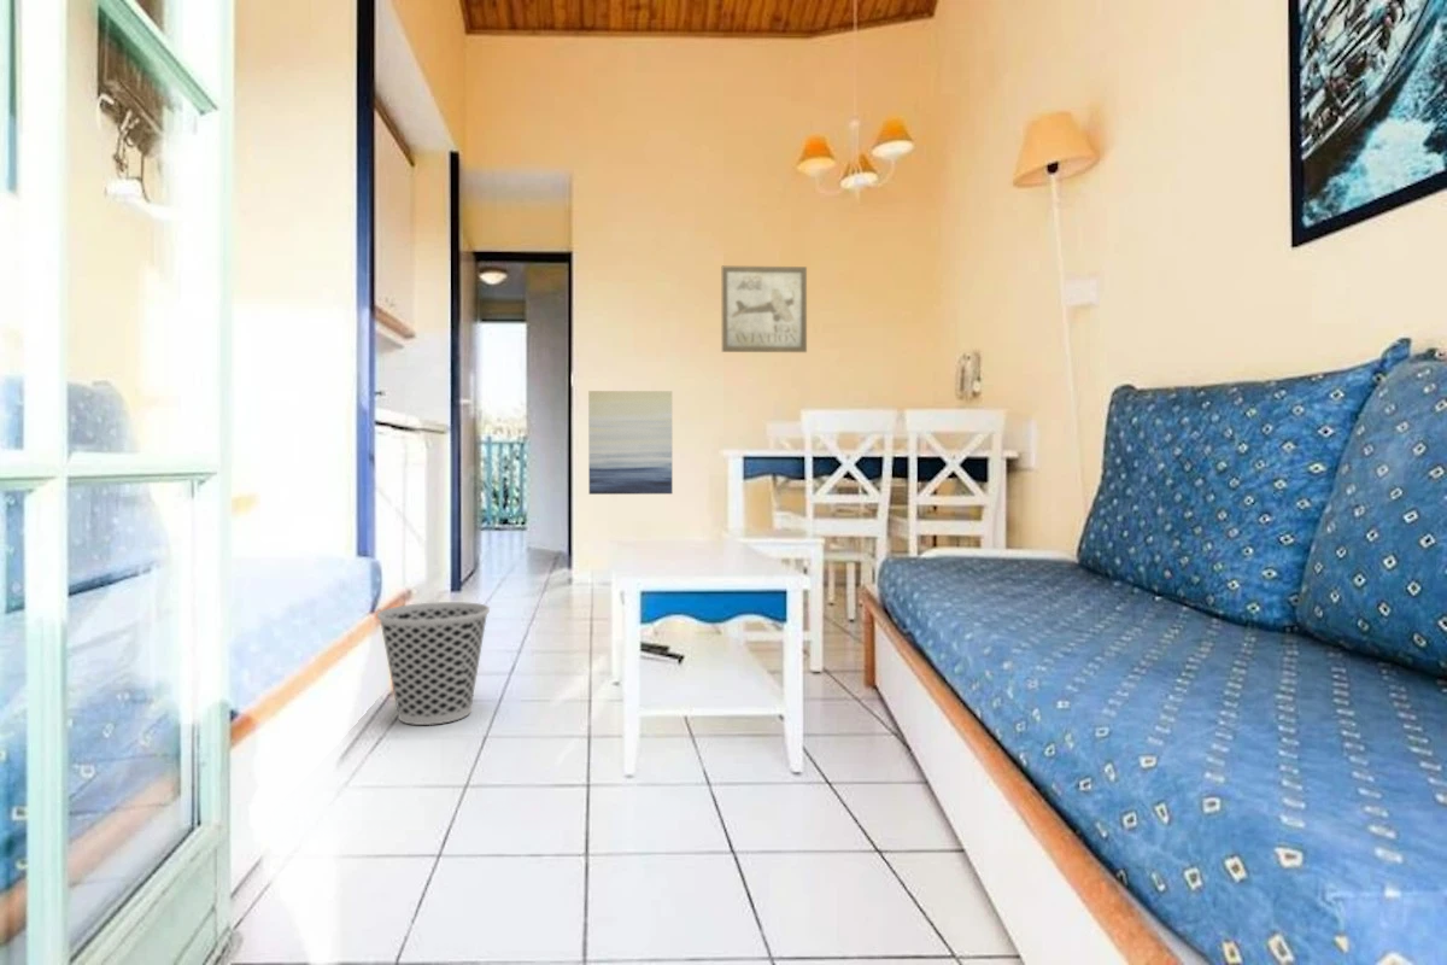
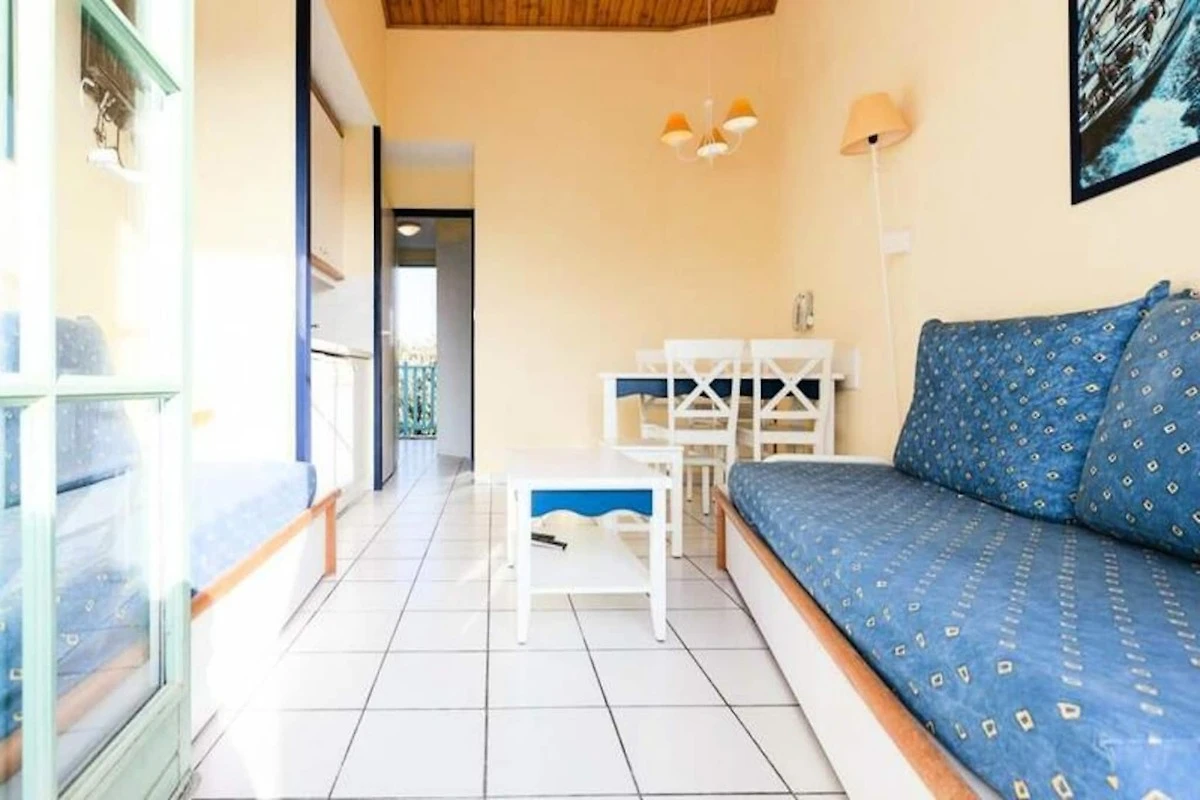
- wall art (631, 441)
- wastebasket (434, 662)
- wall art (763, 309)
